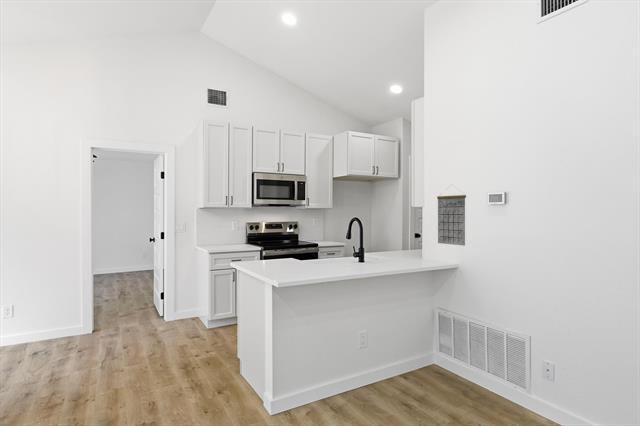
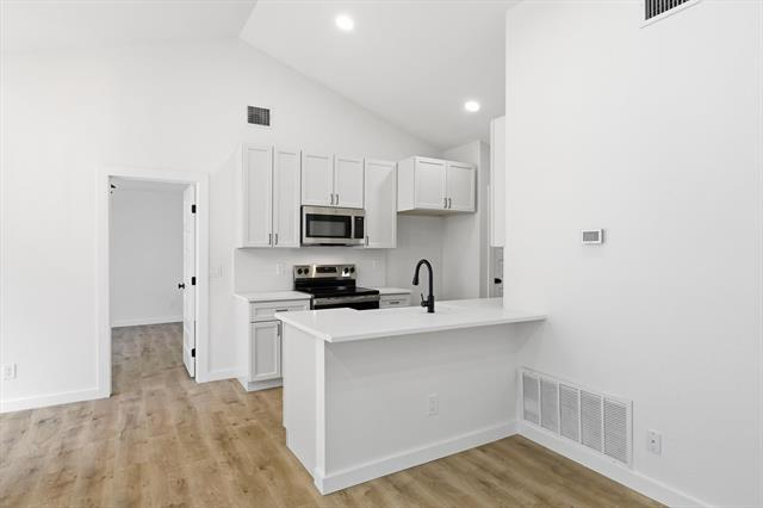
- calendar (451, 214)
